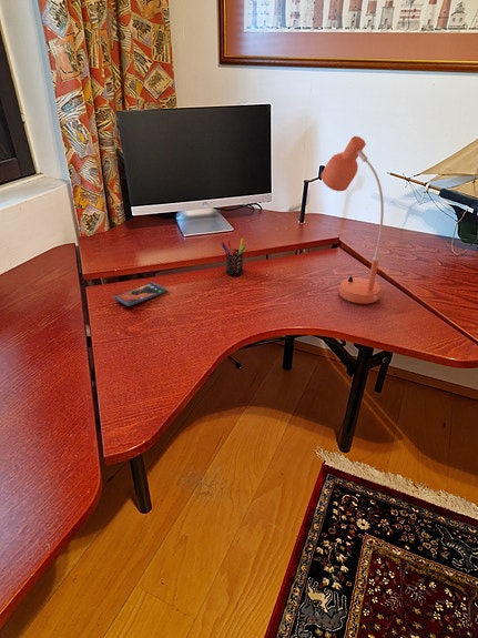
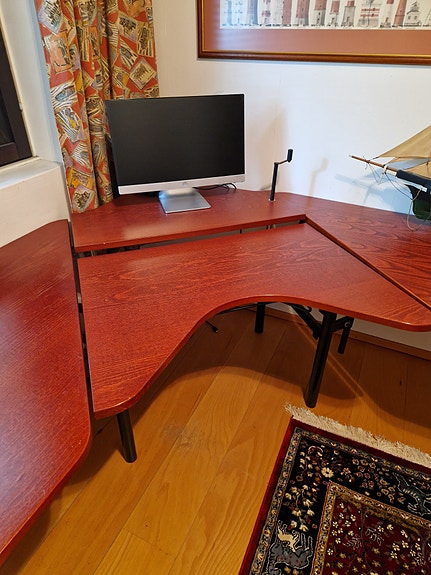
- smartphone (141, 293)
- desk lamp (380, 219)
- pen holder (235, 255)
